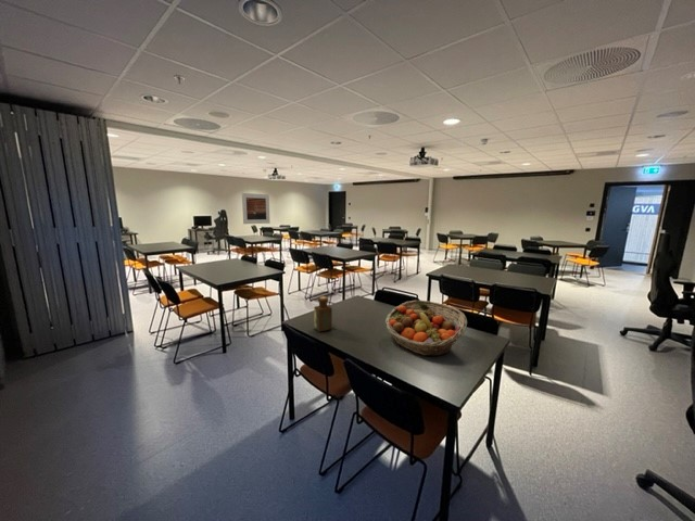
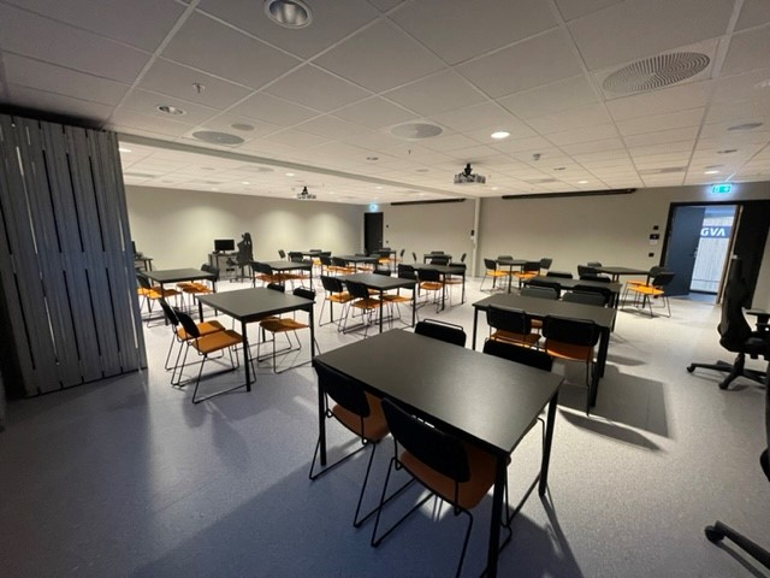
- fruit basket (424, 326)
- bottle (323, 313)
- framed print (256, 208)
